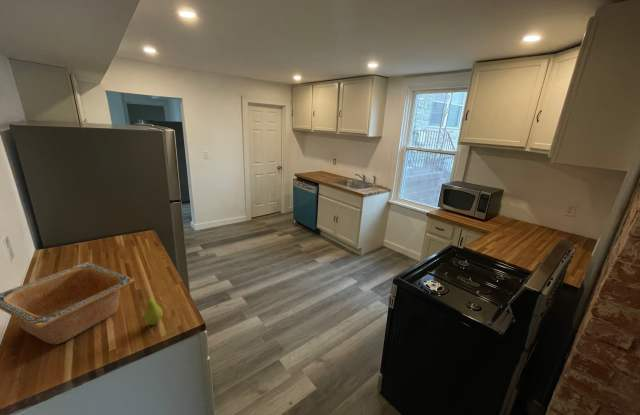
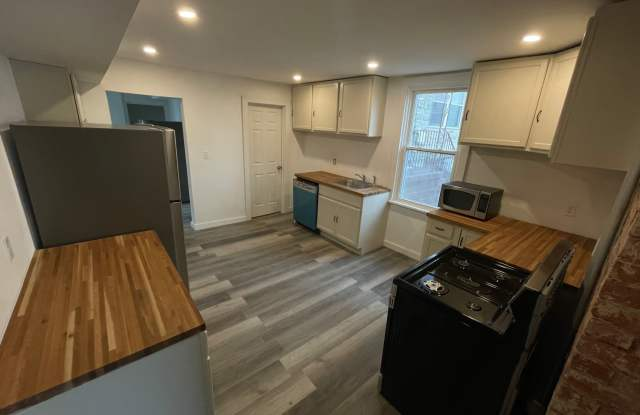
- serving bowl (70, 304)
- fruit (152, 308)
